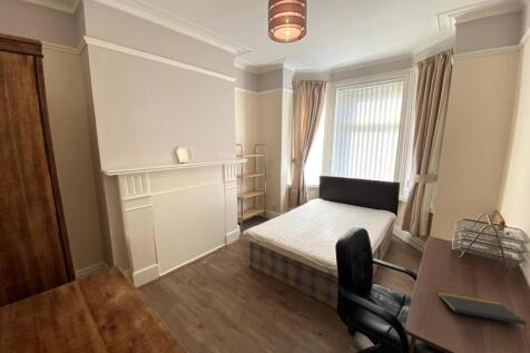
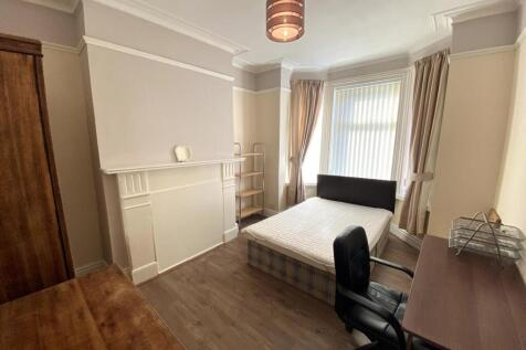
- notepad (477, 306)
